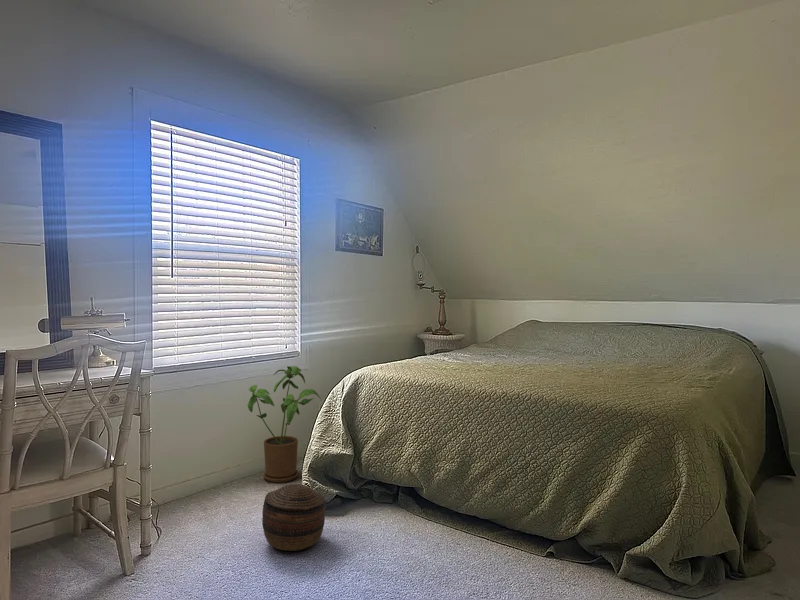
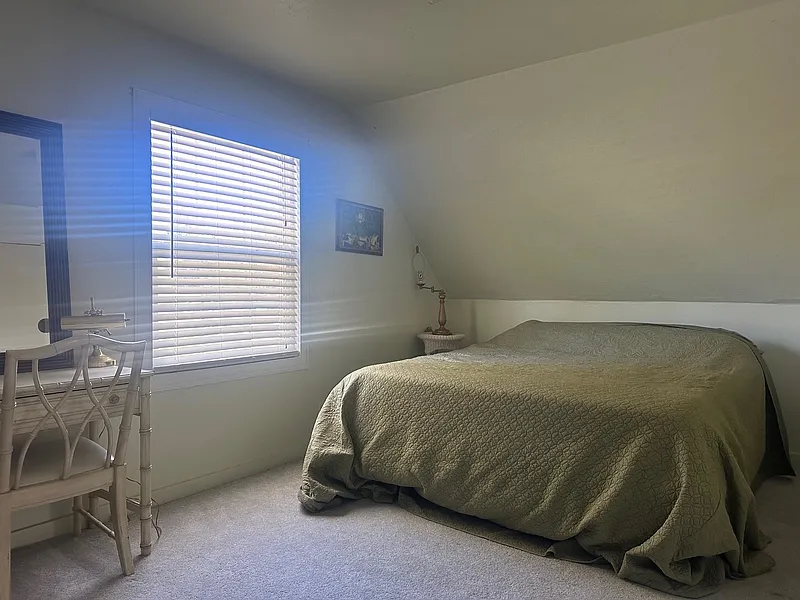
- basket (294, 514)
- house plant (286, 423)
